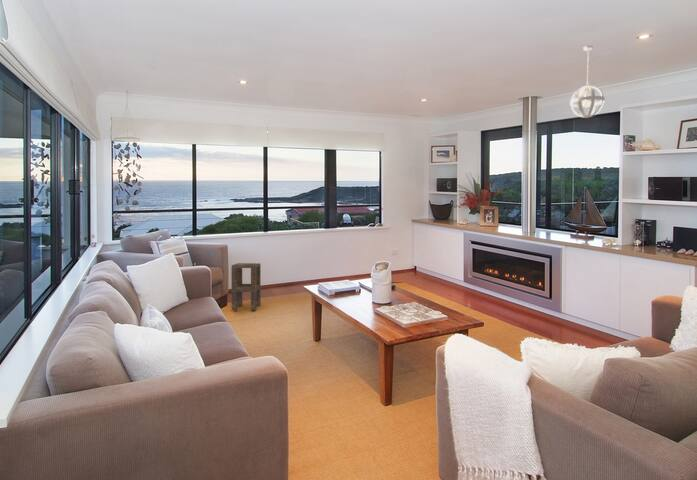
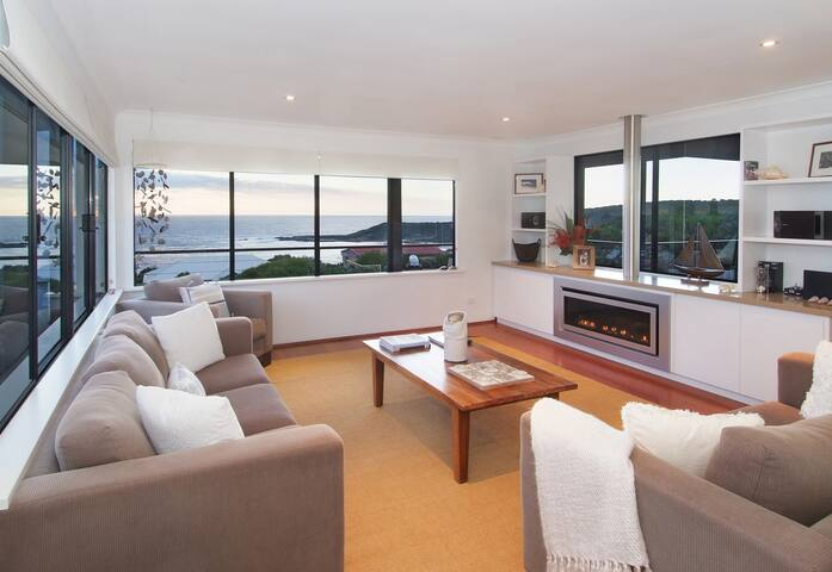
- pendant light (587, 84)
- side table (246, 286)
